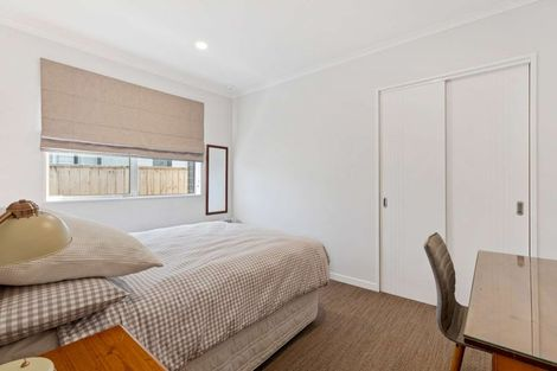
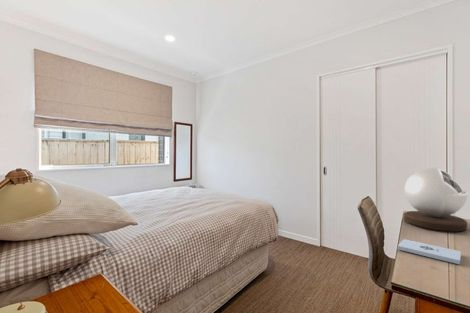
+ desk lamp (433, 195)
+ notepad (428, 250)
